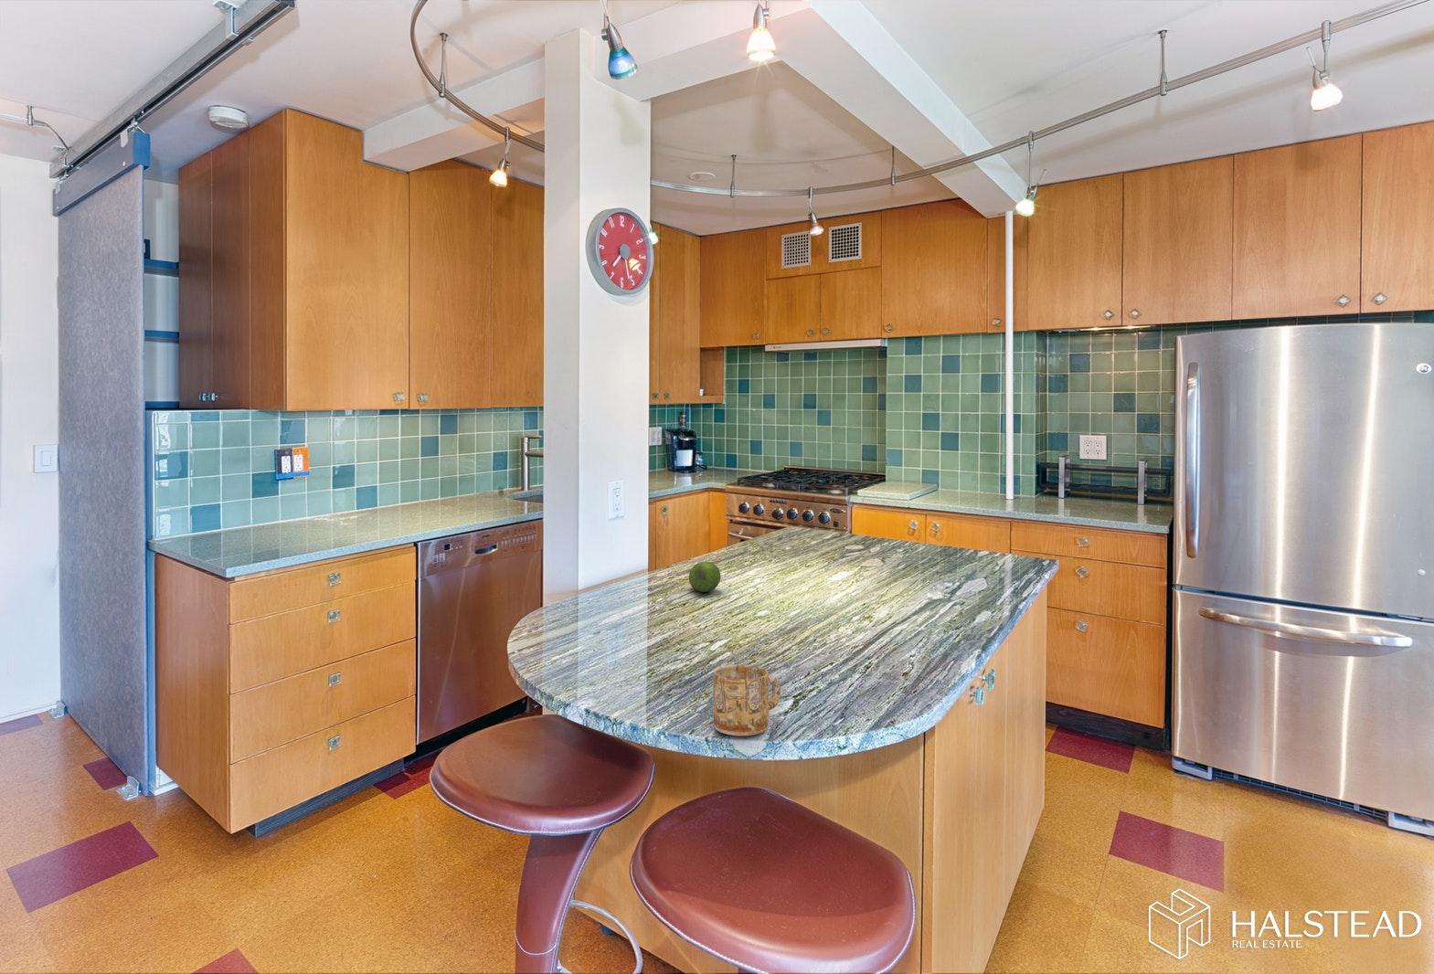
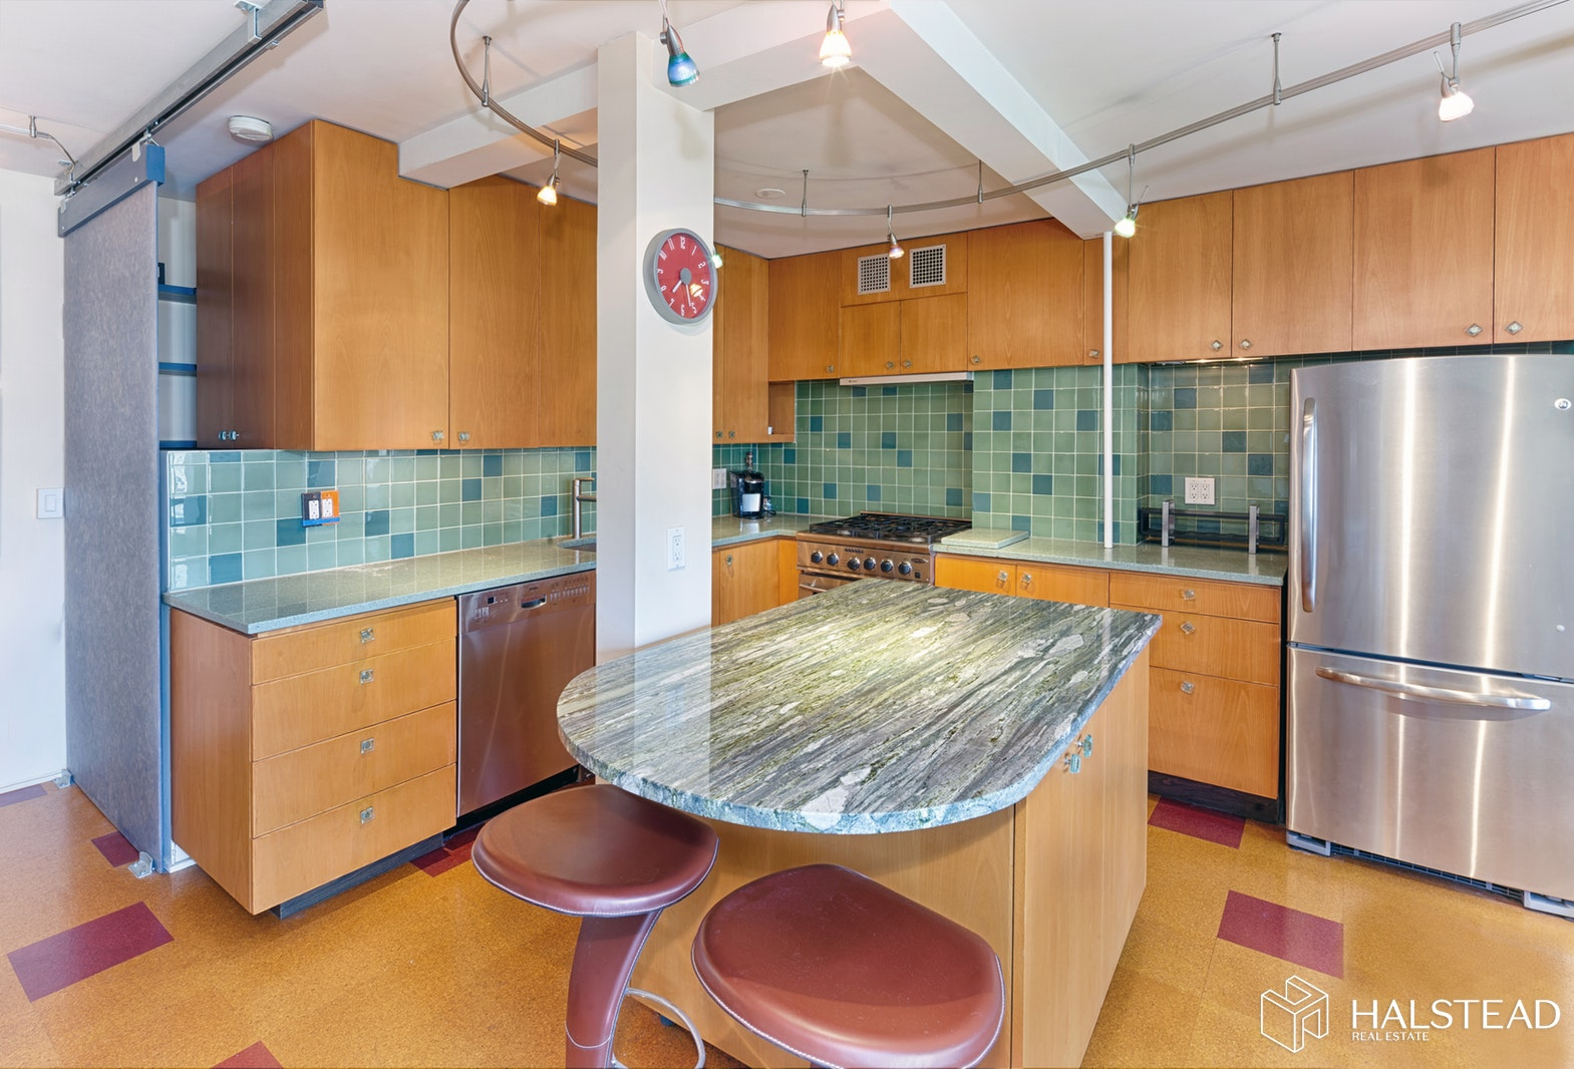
- fruit (702, 576)
- mug (749, 696)
